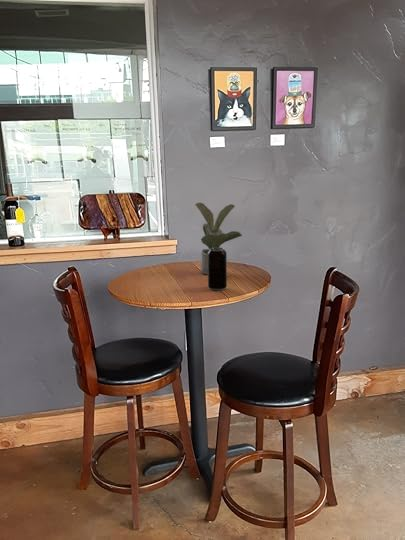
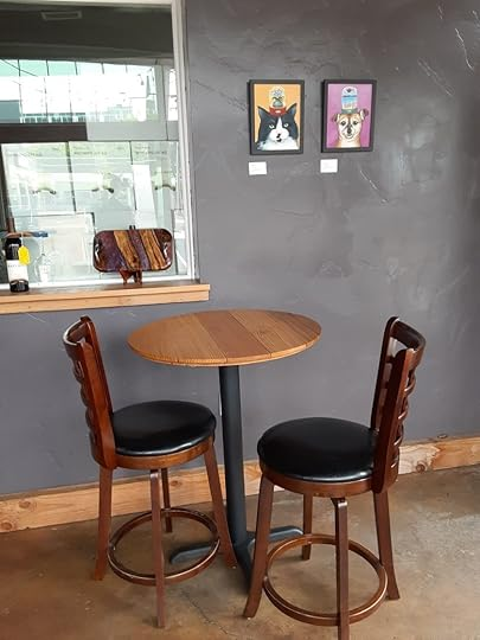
- potted plant (219, 237)
- beverage can (217, 268)
